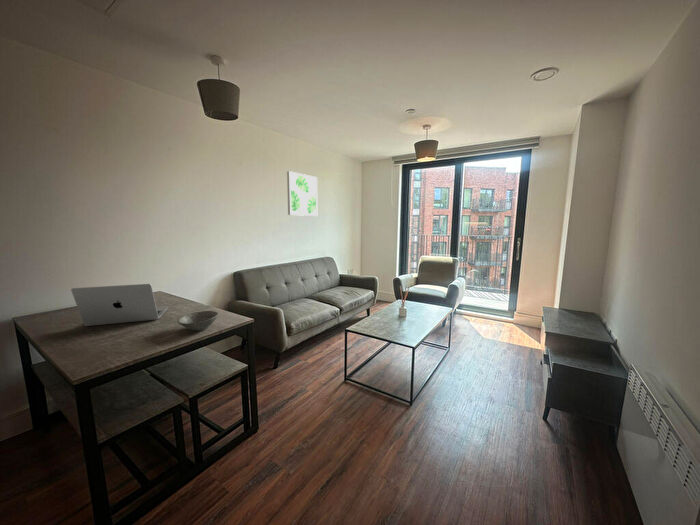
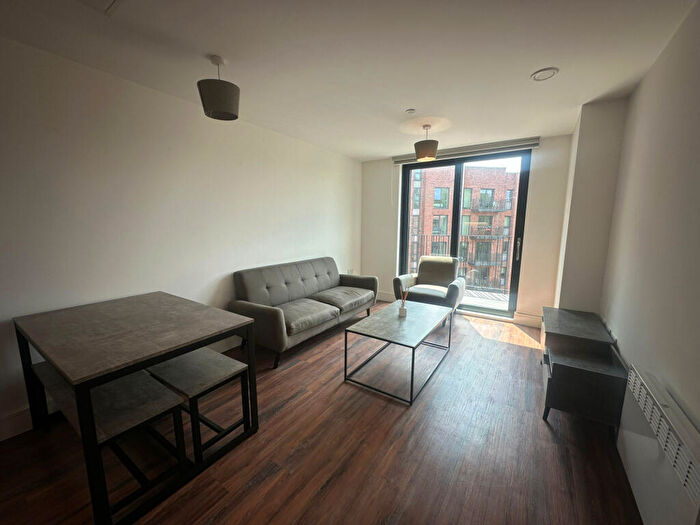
- wall art (303, 195)
- laptop (126, 299)
- bowl (199, 322)
